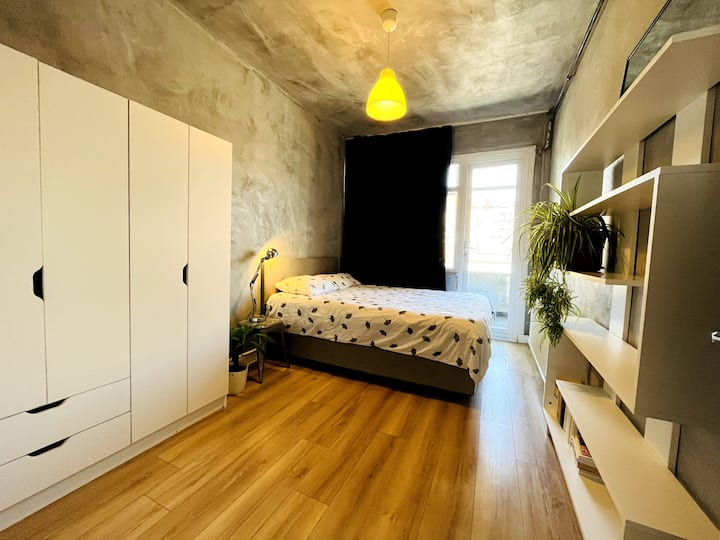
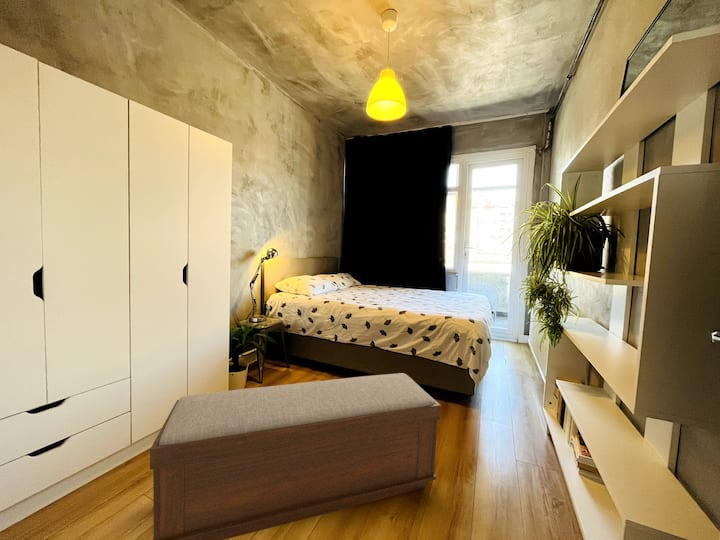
+ bench (310, 441)
